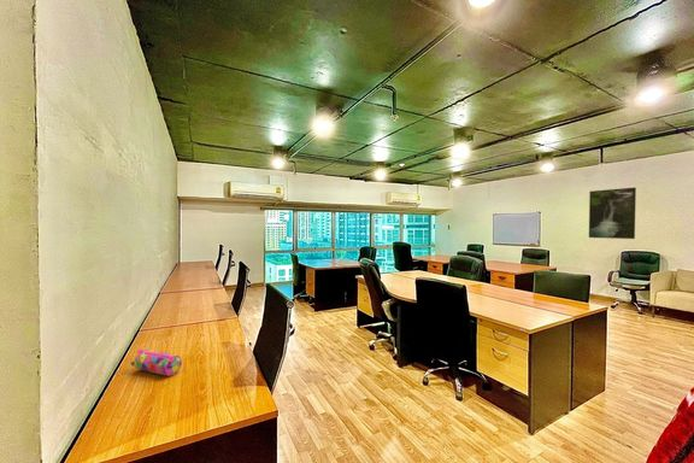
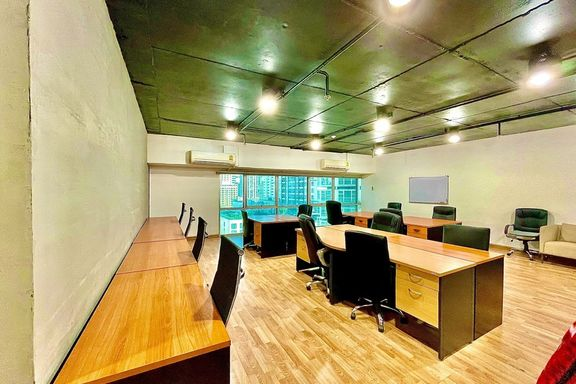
- pencil case (157, 361)
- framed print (611, 213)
